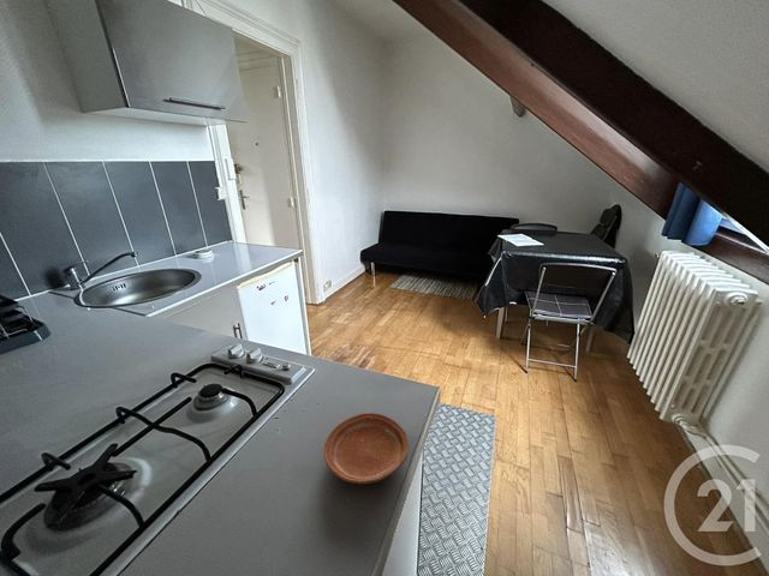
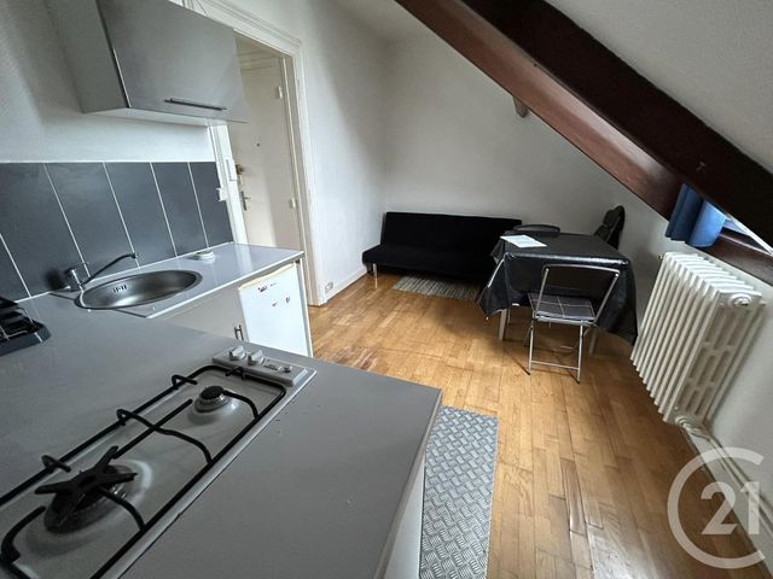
- plate (366, 449)
